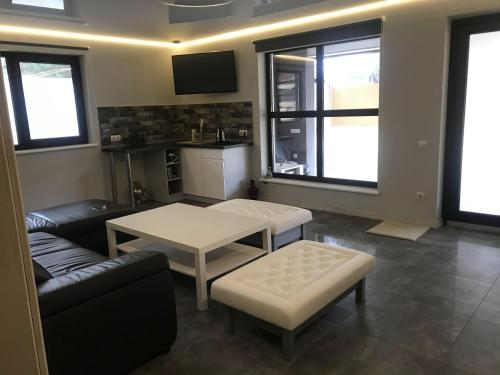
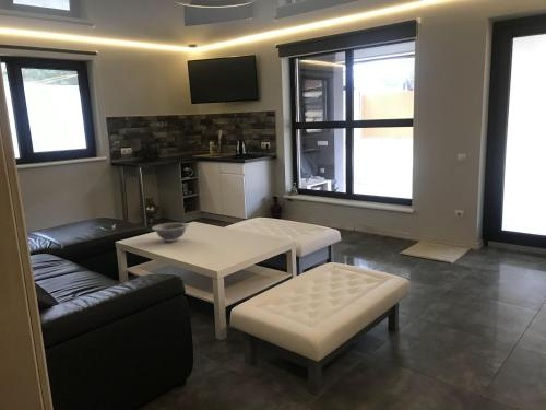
+ decorative bowl (170, 232)
